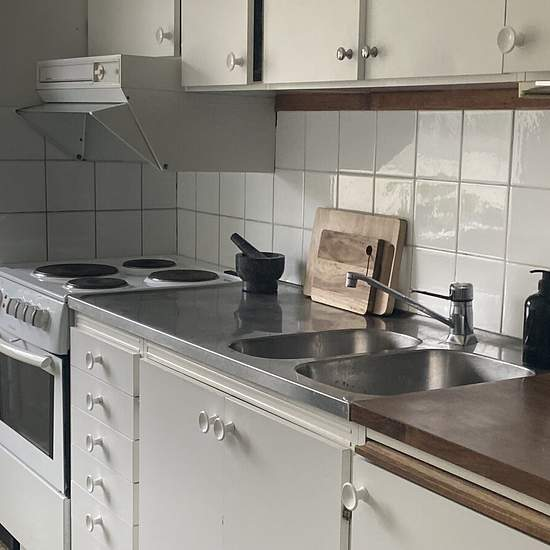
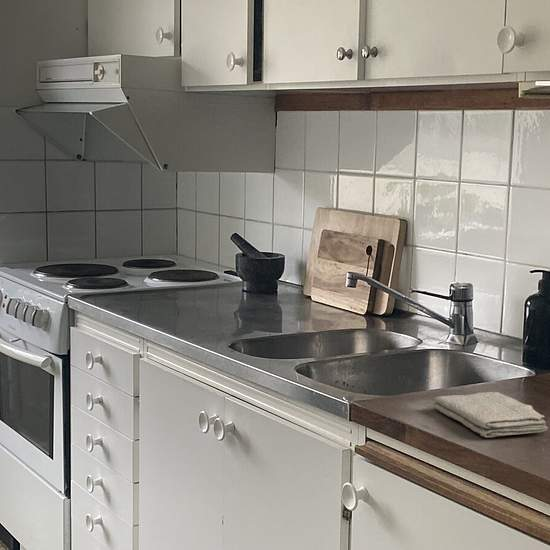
+ washcloth (489, 411)
